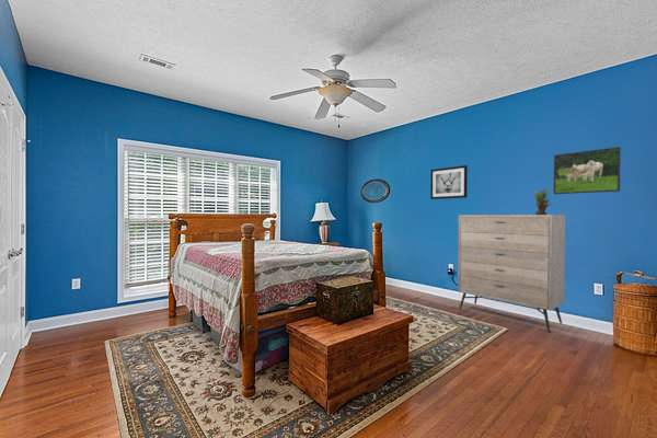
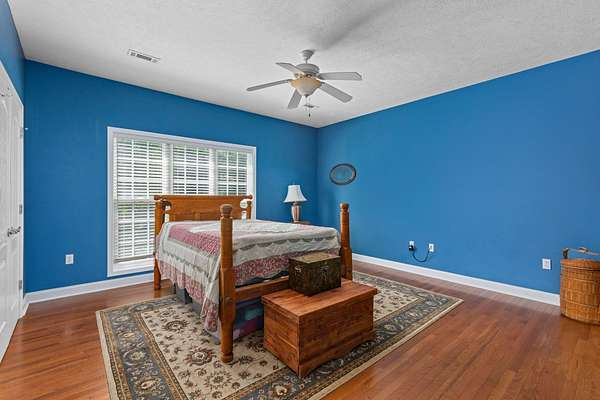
- dresser (507, 265)
- wall art (448, 183)
- potted plant (543, 200)
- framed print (585, 172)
